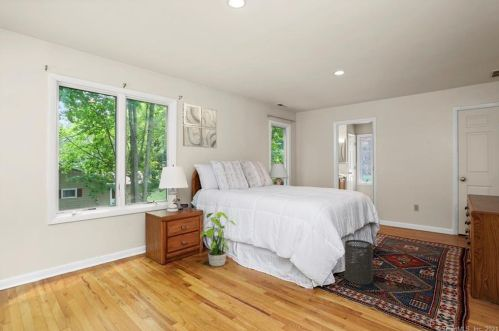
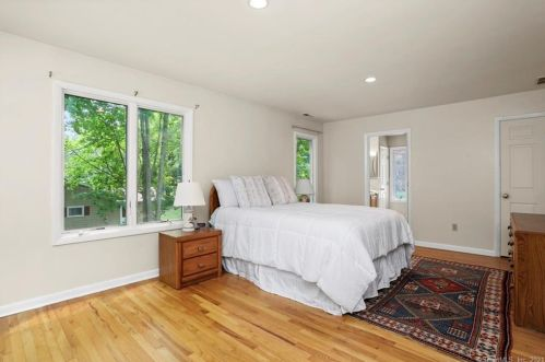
- potted plant (214, 237)
- wall art (200, 126)
- trash can (358, 261)
